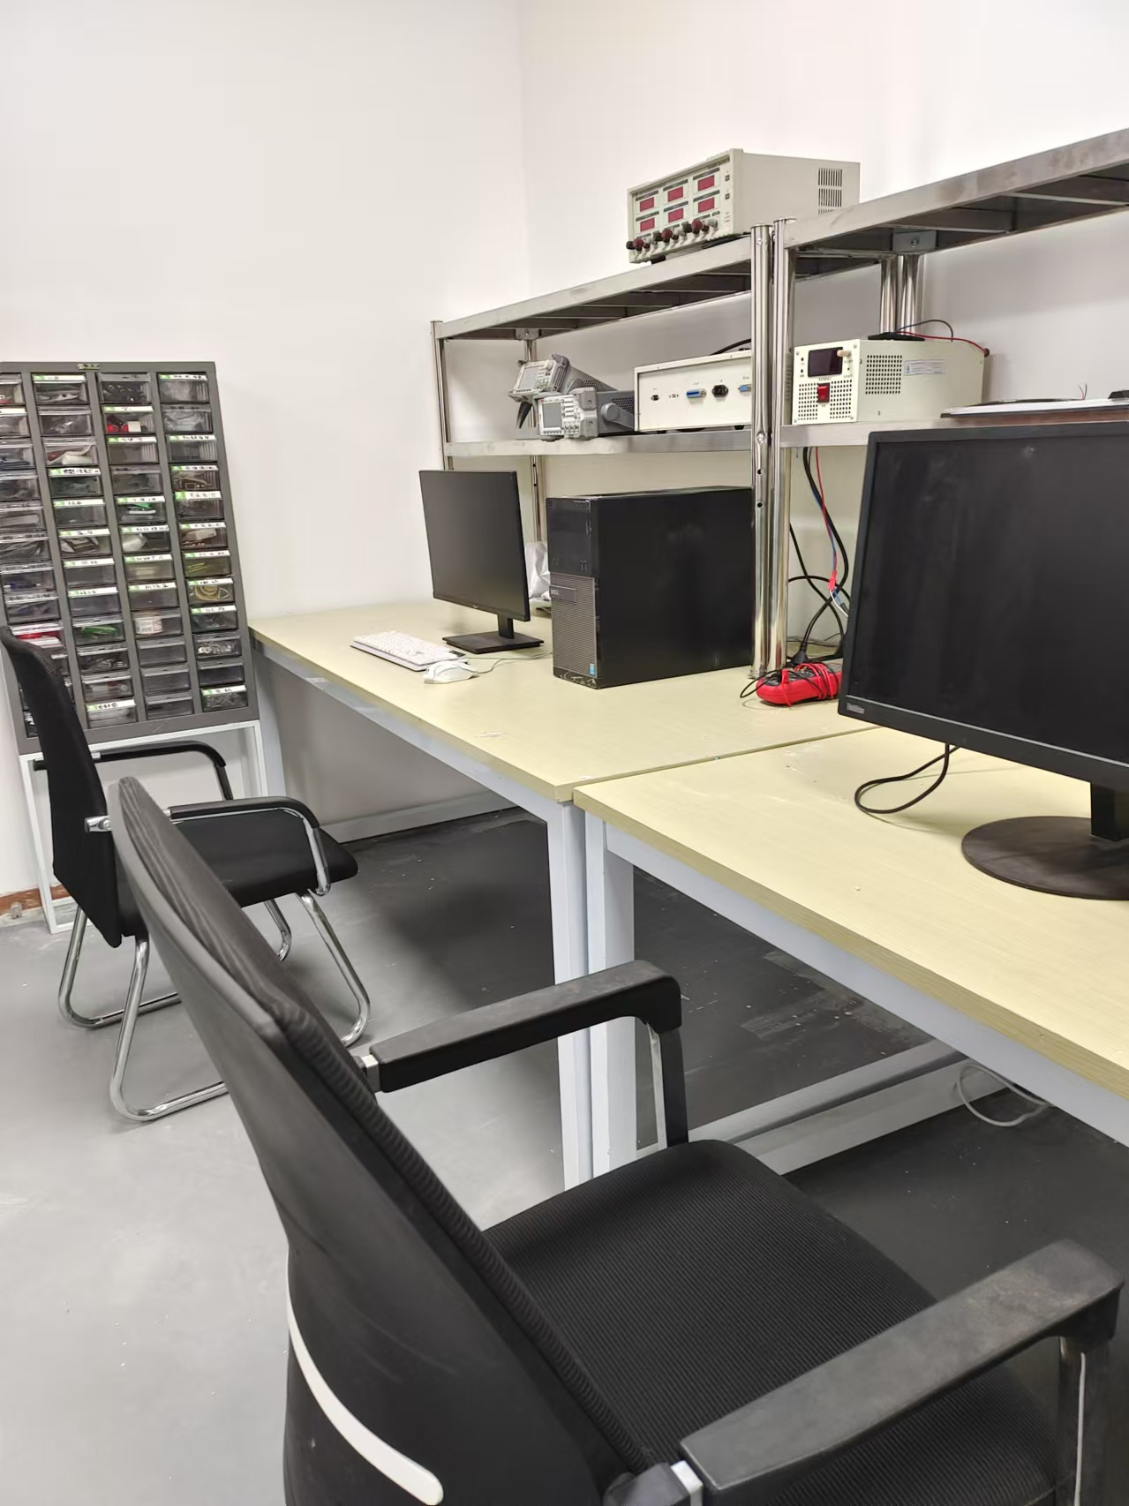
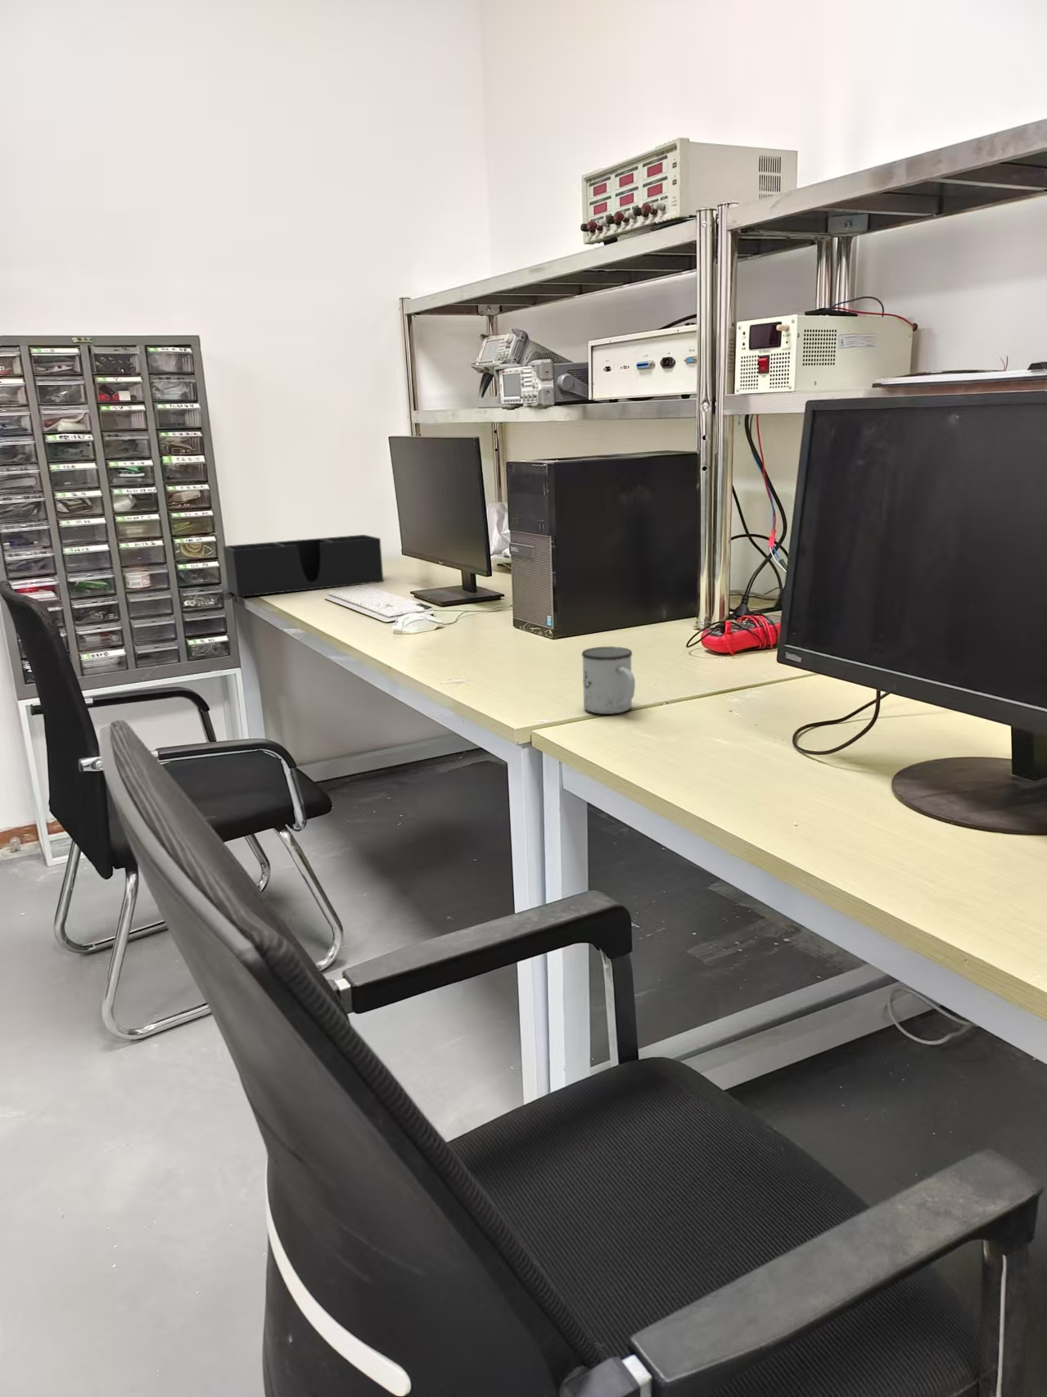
+ mug (614, 682)
+ desk organizer (304, 564)
